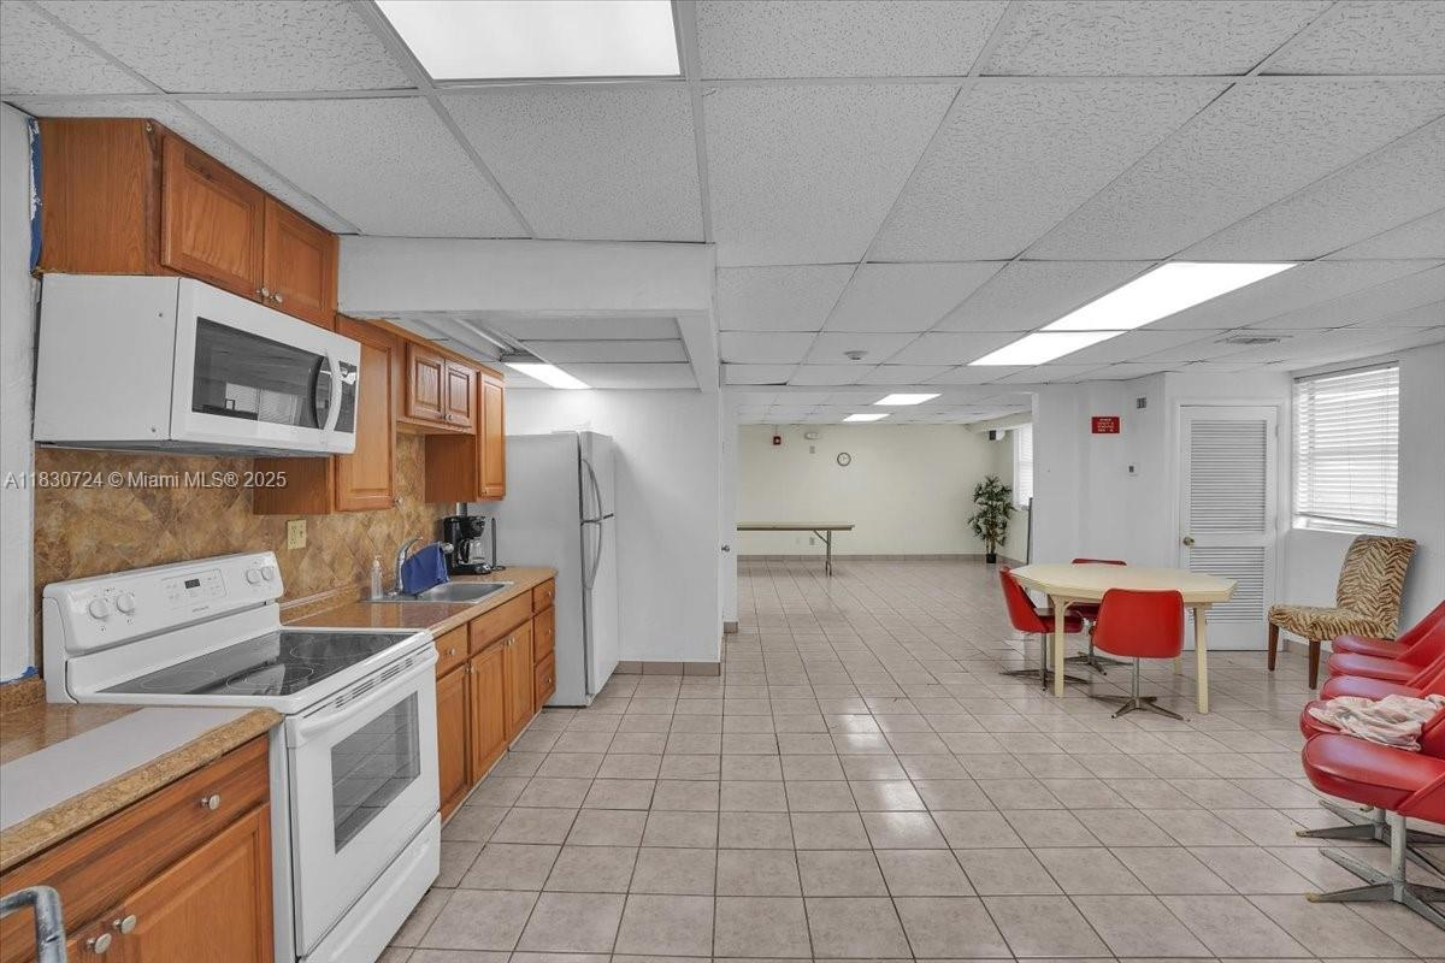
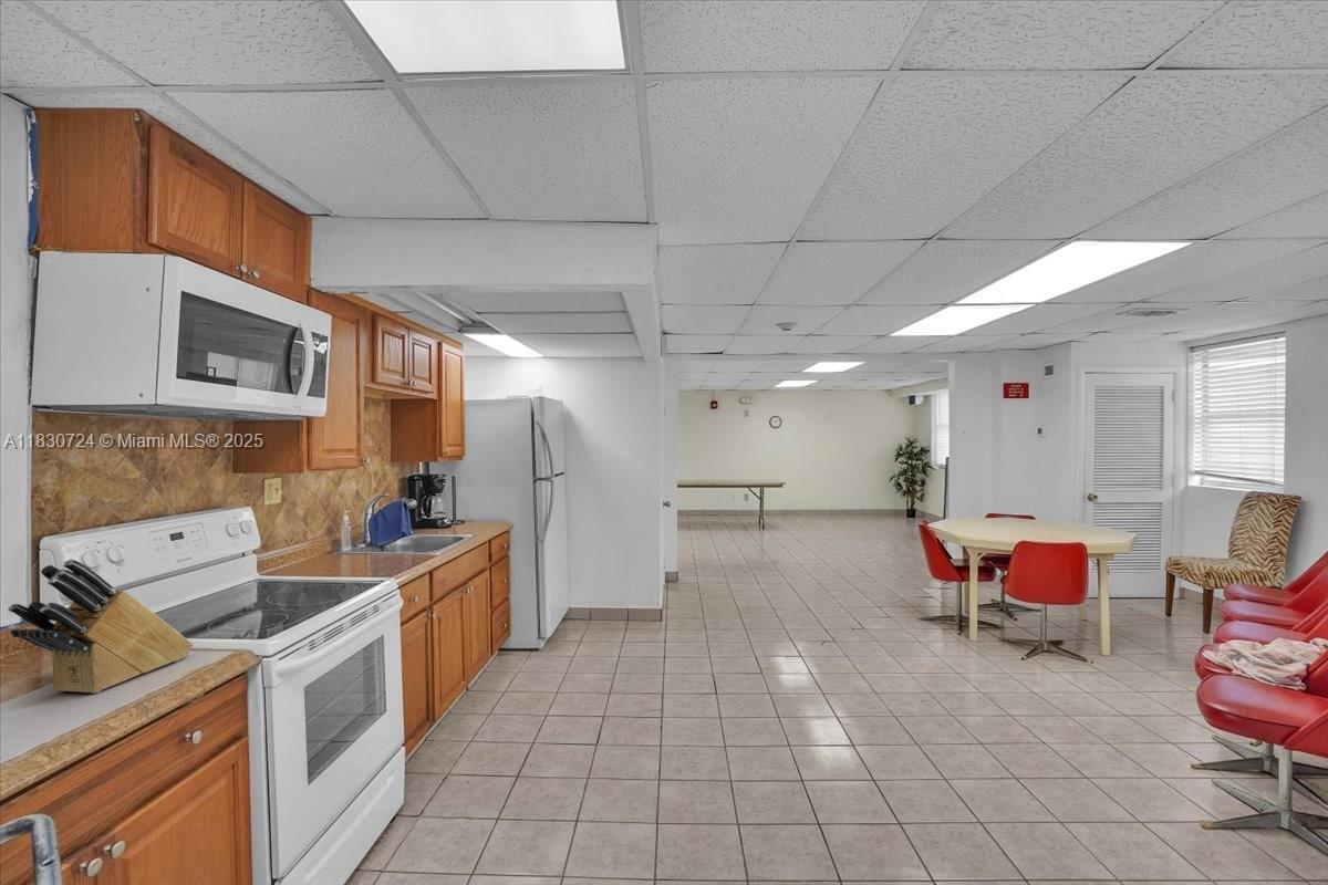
+ knife block (108, 615)
